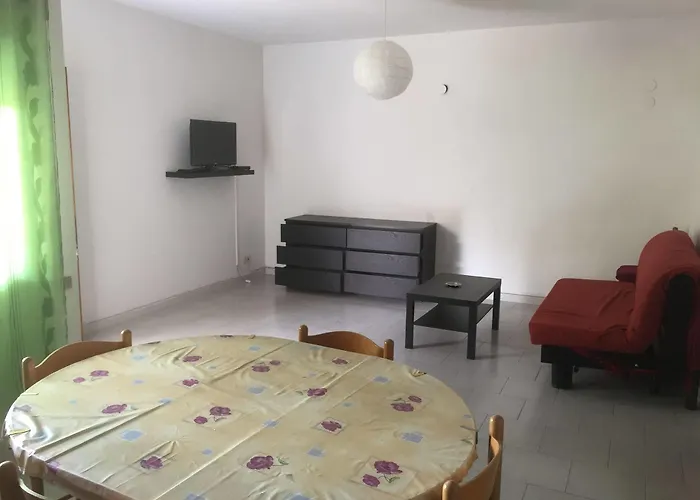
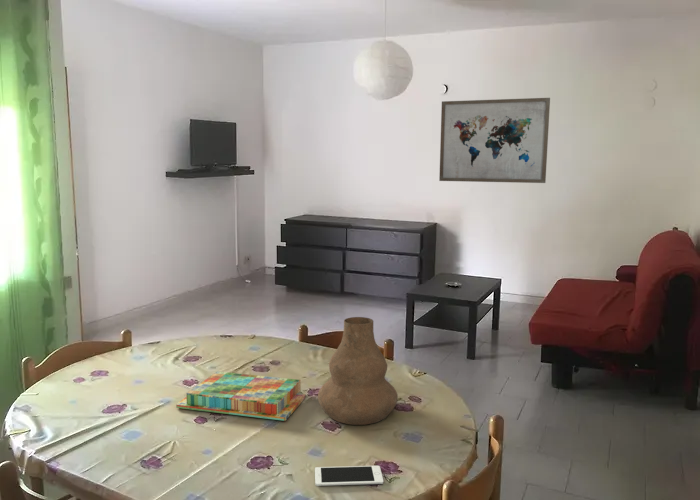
+ cell phone (348, 475)
+ wall art (492, 141)
+ board game (244, 393)
+ vase (358, 366)
